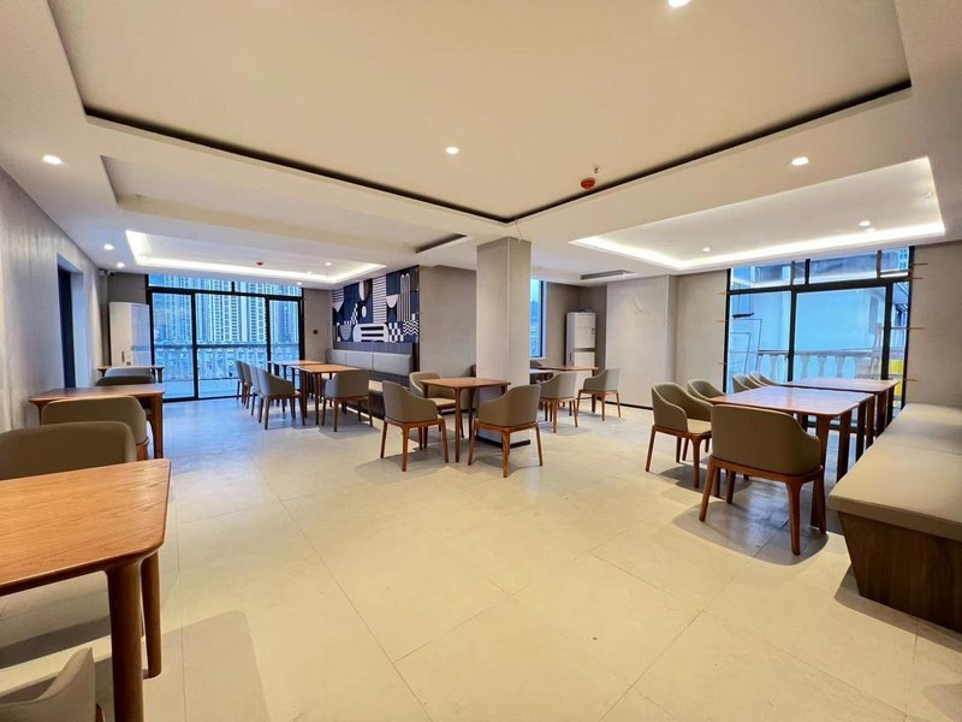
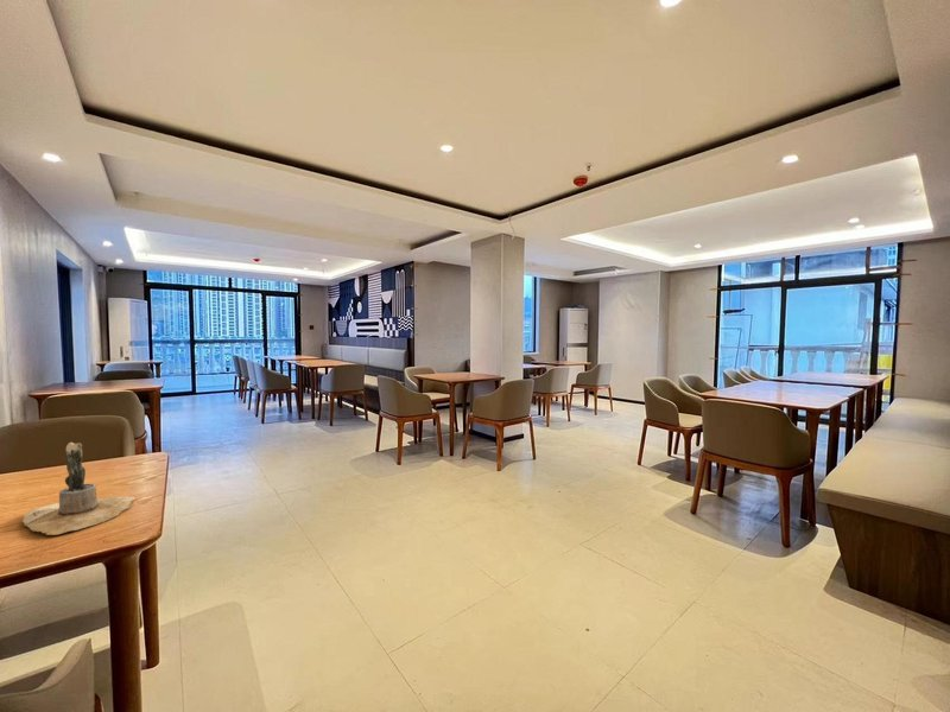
+ potted cactus (74, 479)
